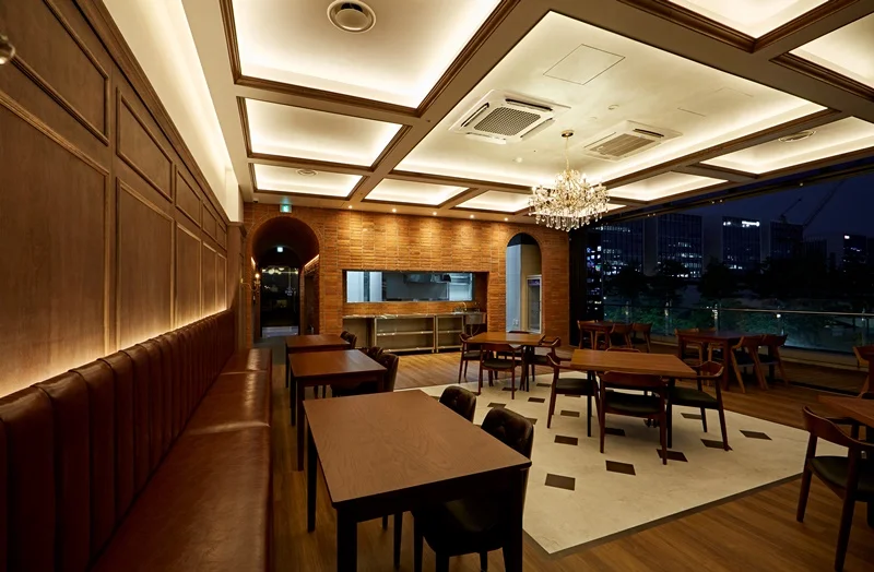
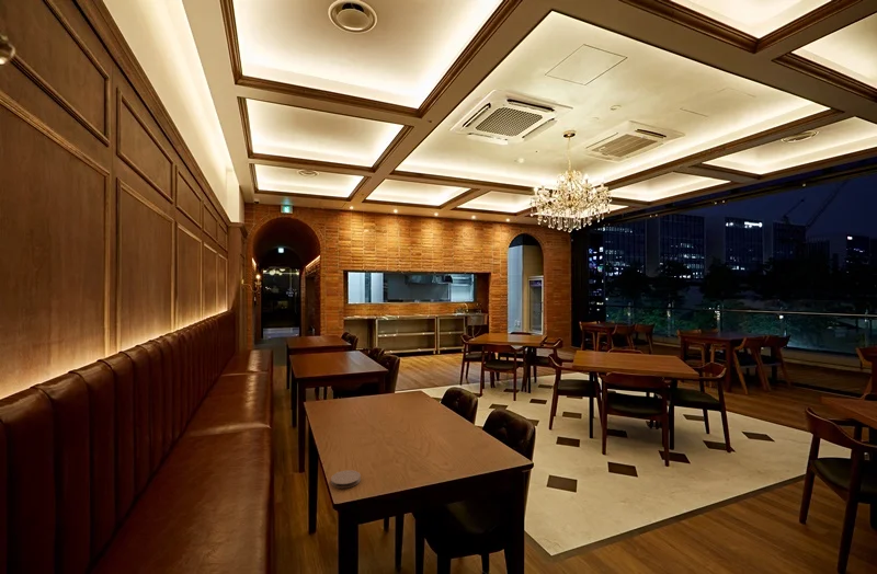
+ coaster (345, 479)
